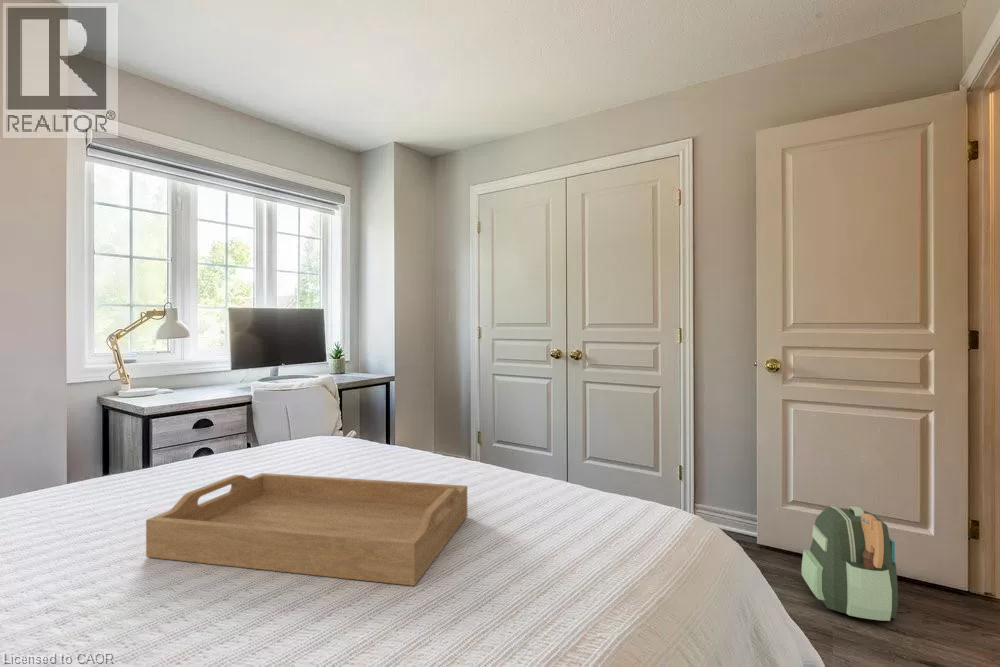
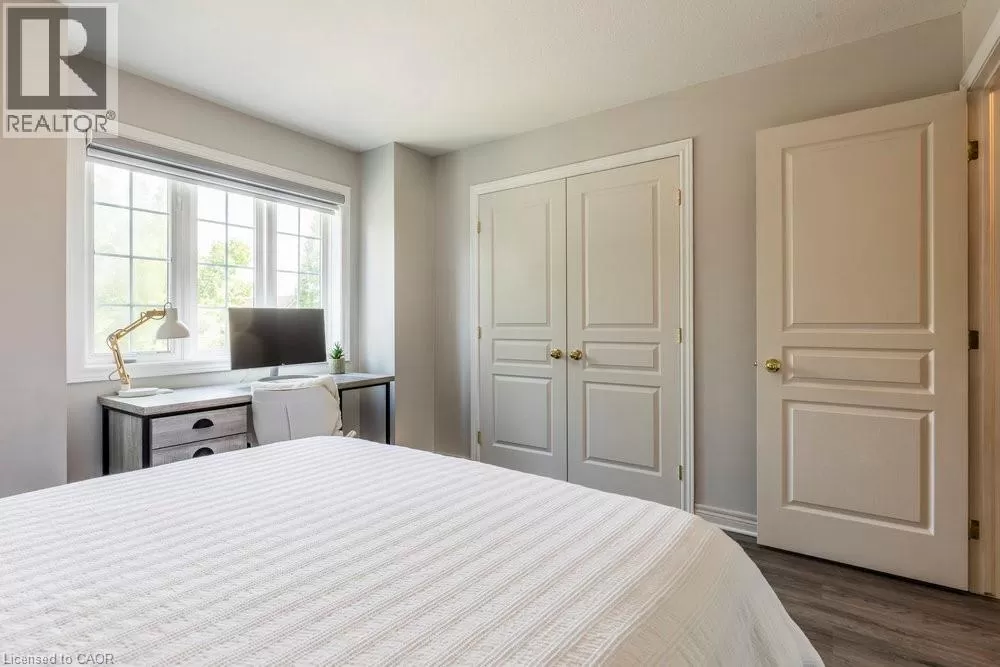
- serving tray (322, 512)
- backpack (848, 554)
